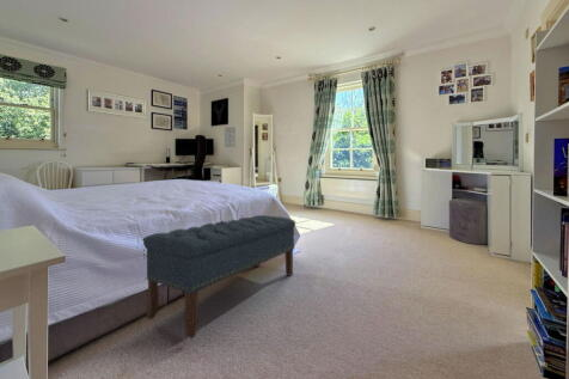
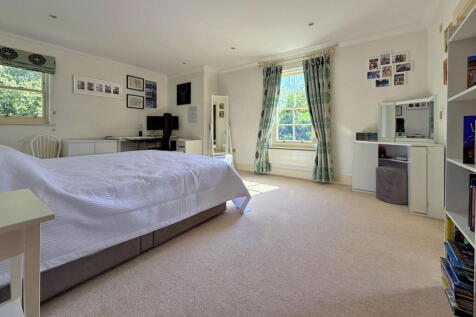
- bench (232, 258)
